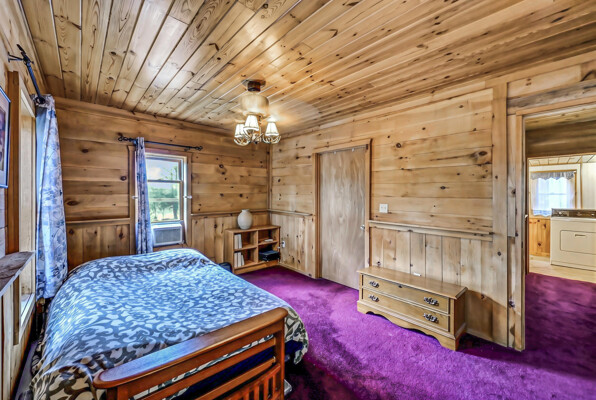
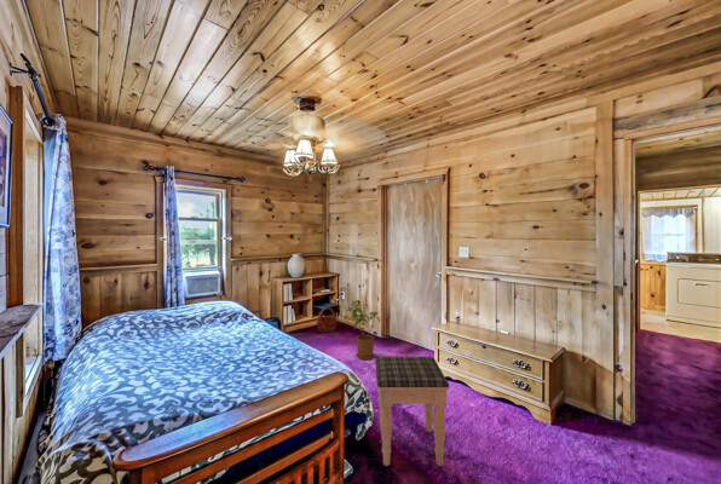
+ basket (327, 318)
+ footstool (409, 403)
+ house plant (363, 328)
